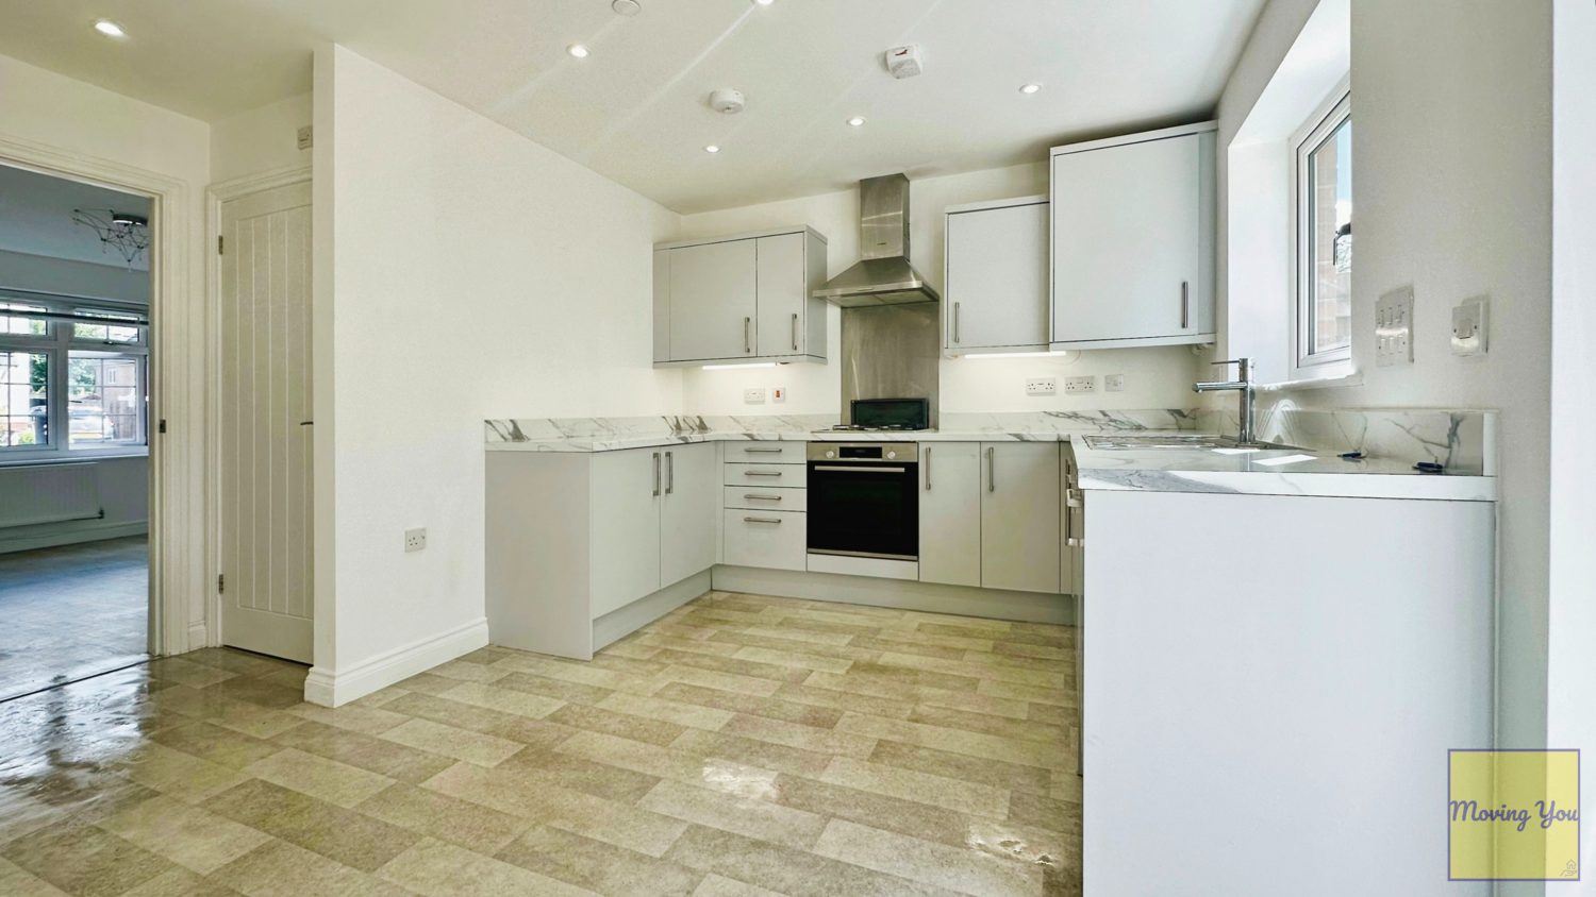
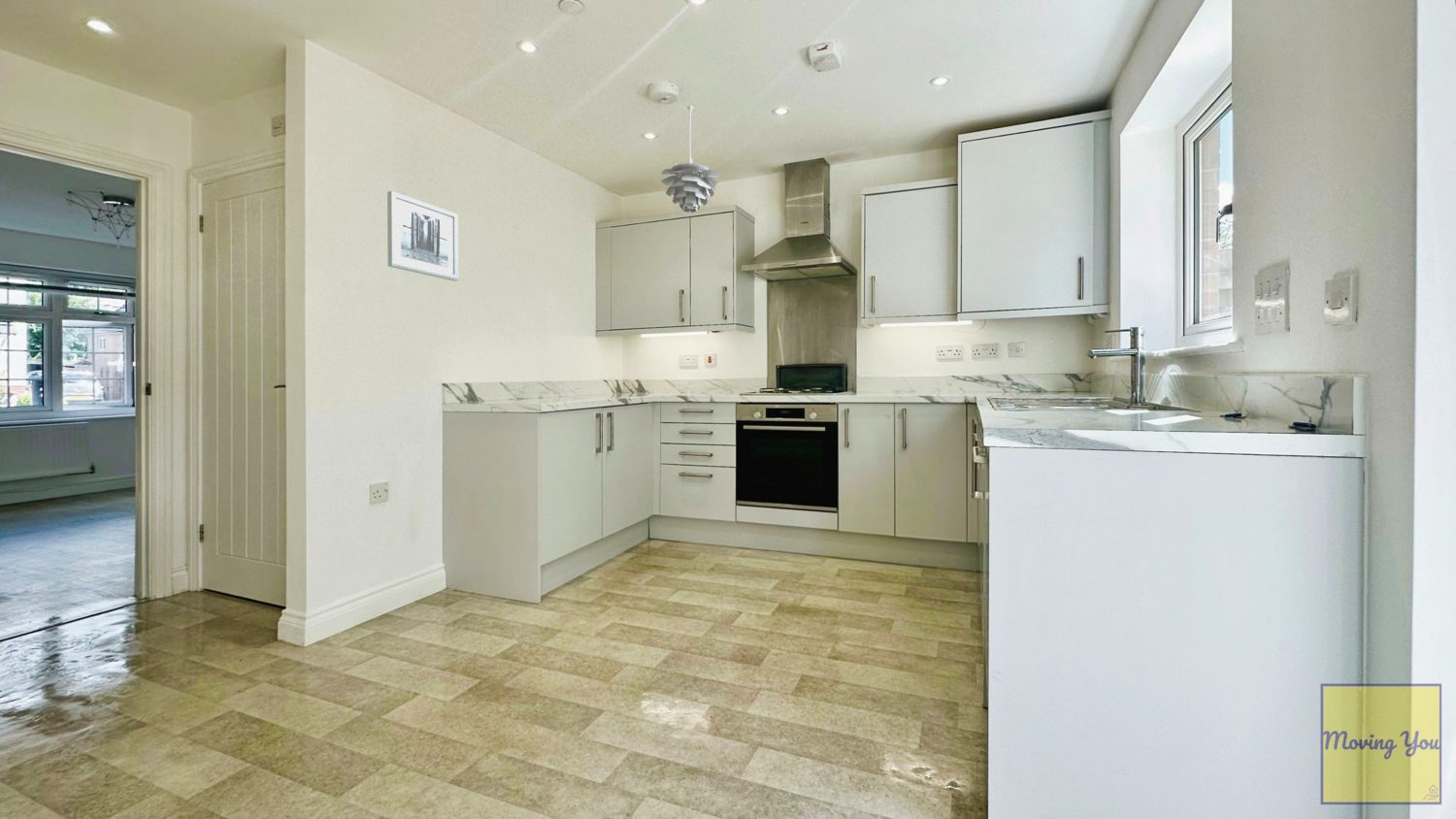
+ pendant light (690, 158)
+ wall art (424, 239)
